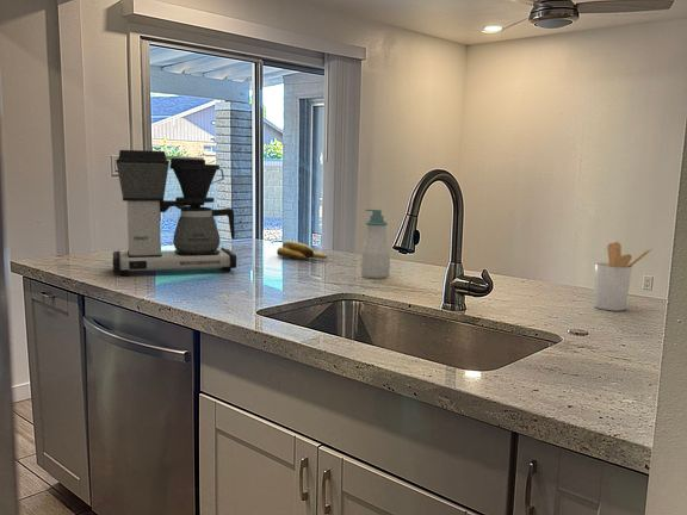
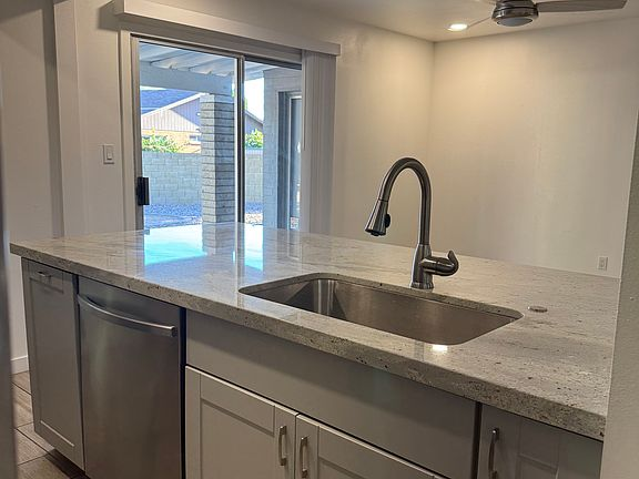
- coffee maker (178, 207)
- banana (301, 248)
- soap bottle (376, 243)
- utensil holder (621, 275)
